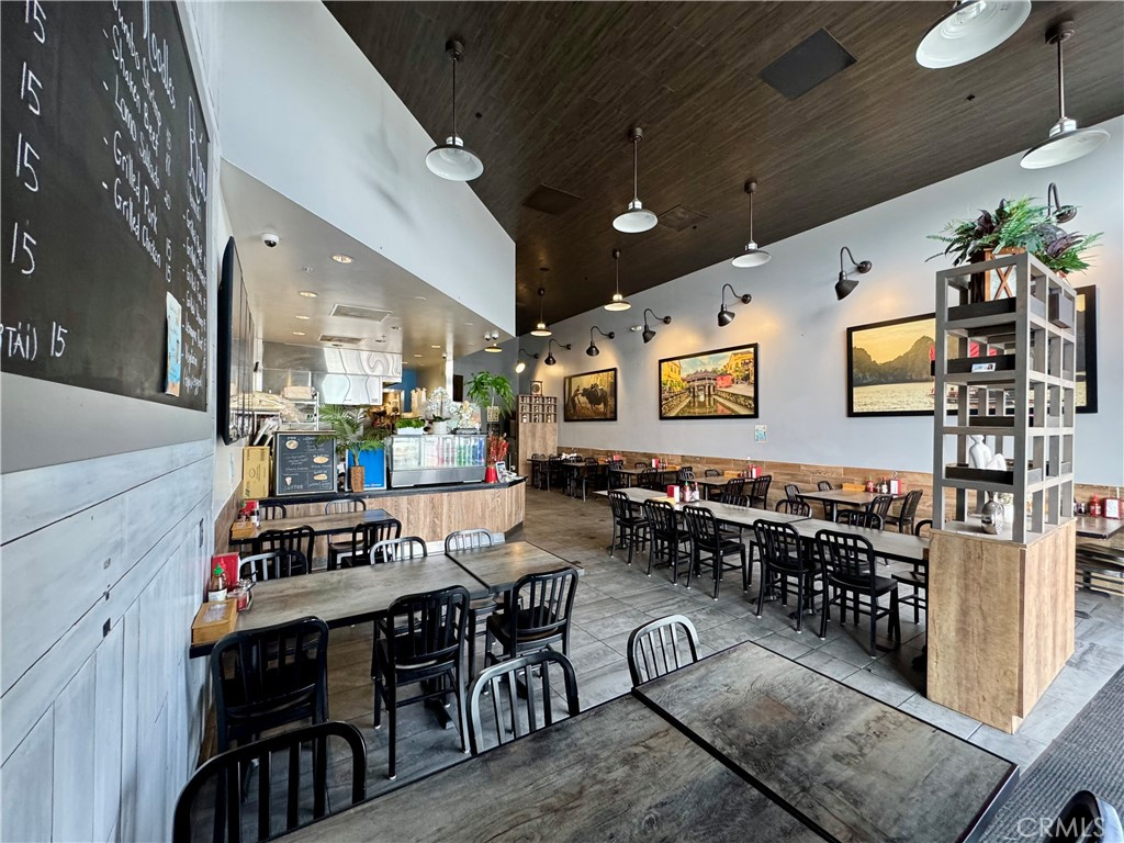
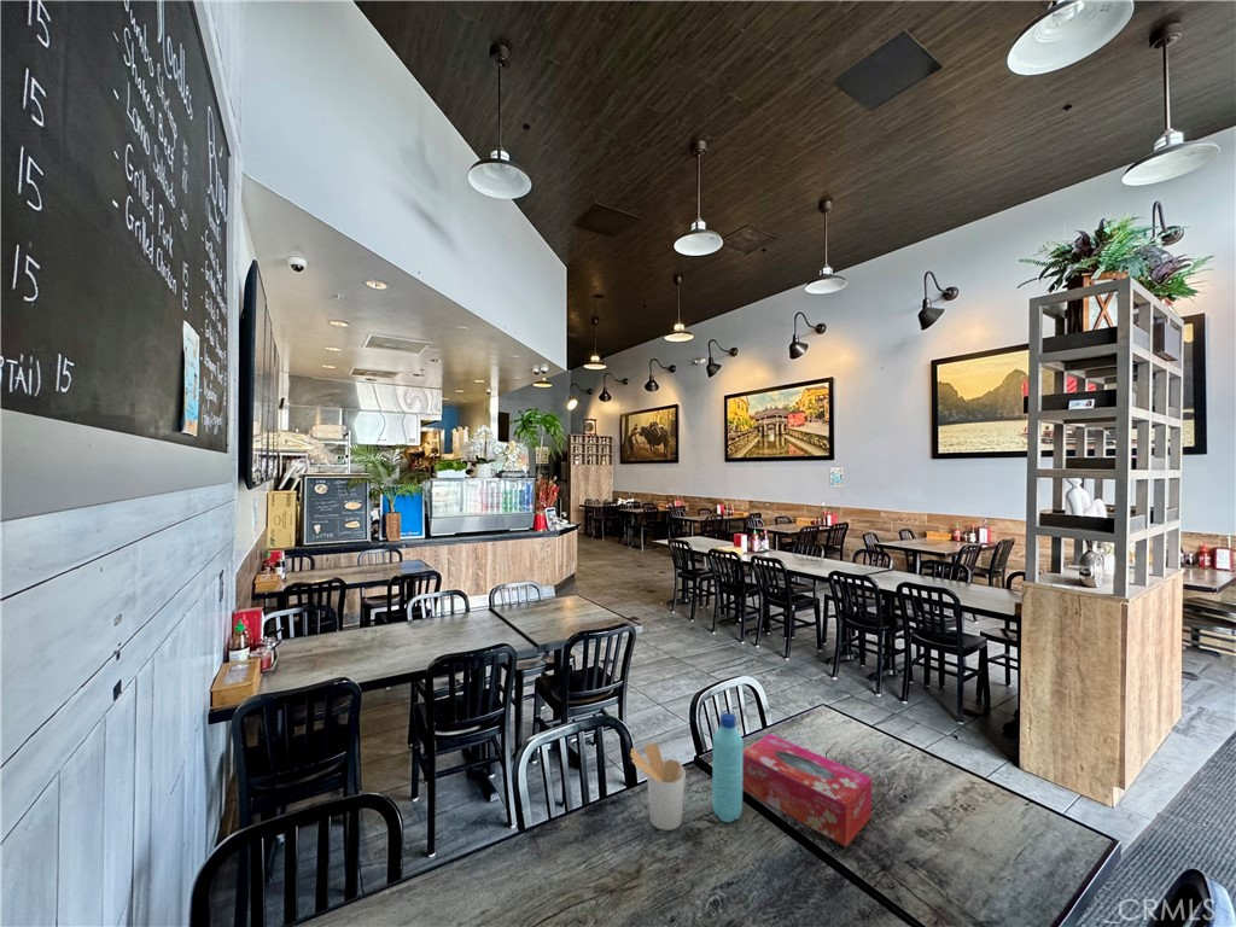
+ utensil holder (655, 785)
+ tissue box (803, 783)
+ water bottle (727, 764)
